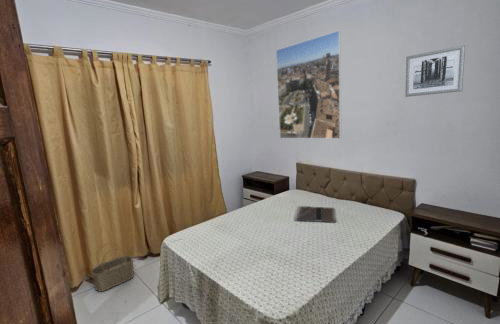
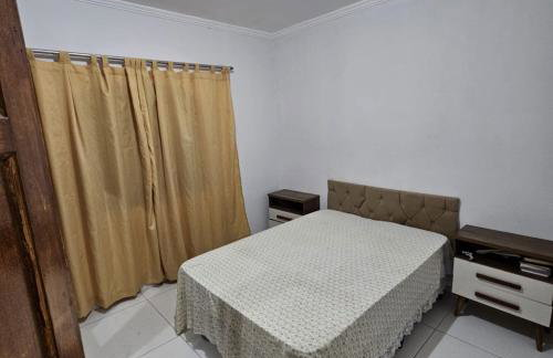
- laptop (315, 213)
- wicker basket (112, 264)
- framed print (306, 91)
- wall art (432, 73)
